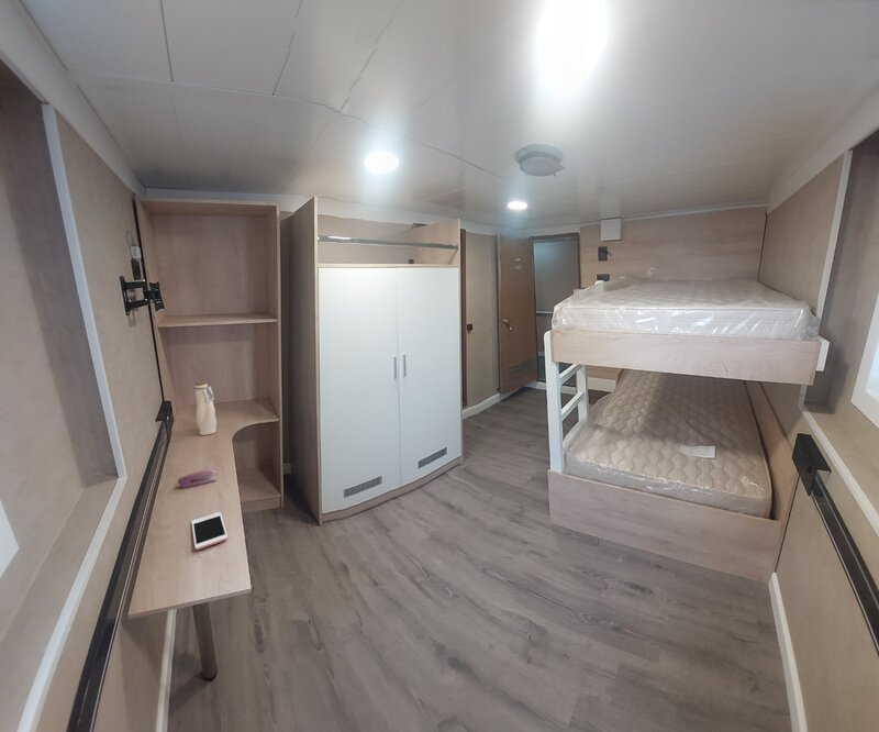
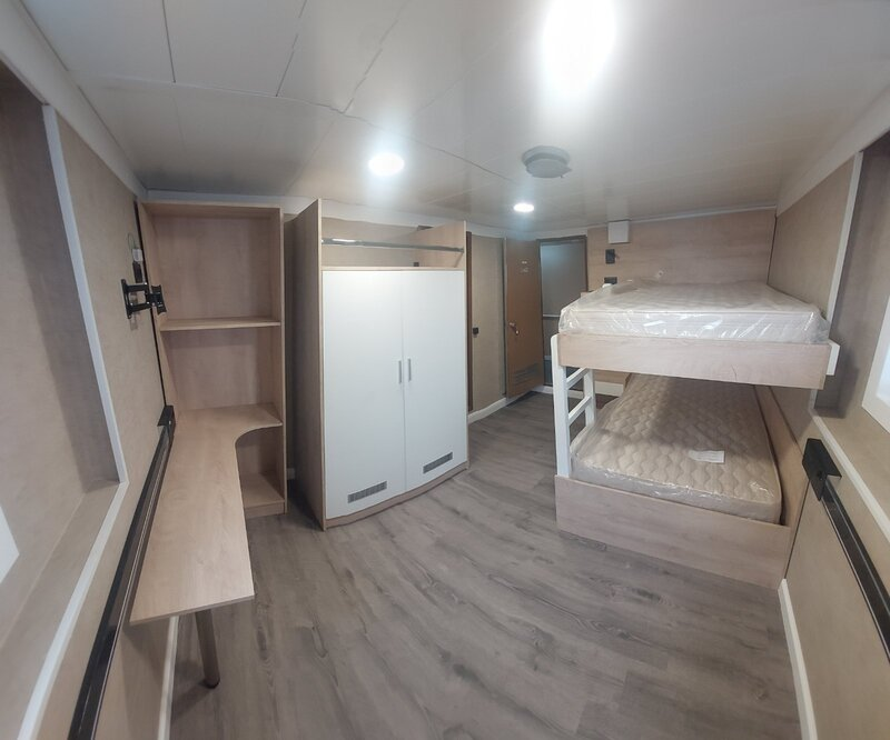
- stapler (197, 477)
- cell phone (209, 529)
- water bottle (205, 407)
